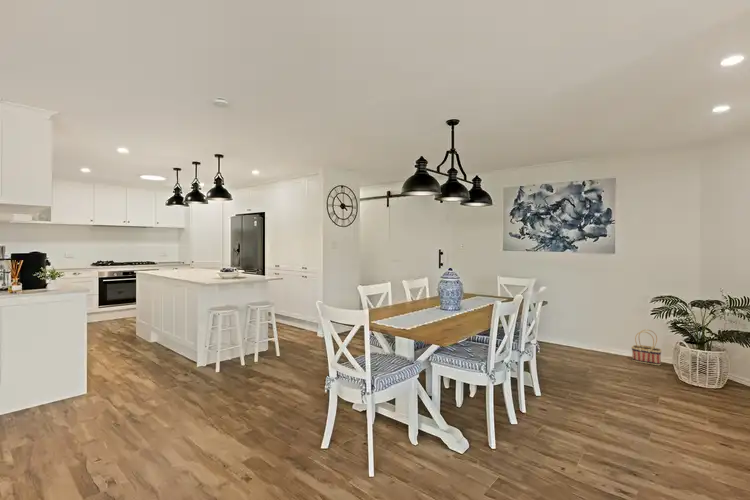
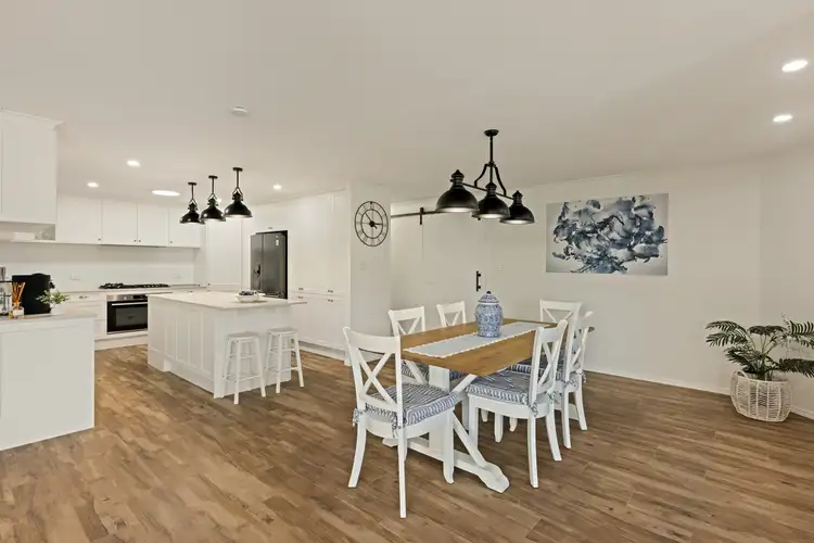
- basket (646, 346)
